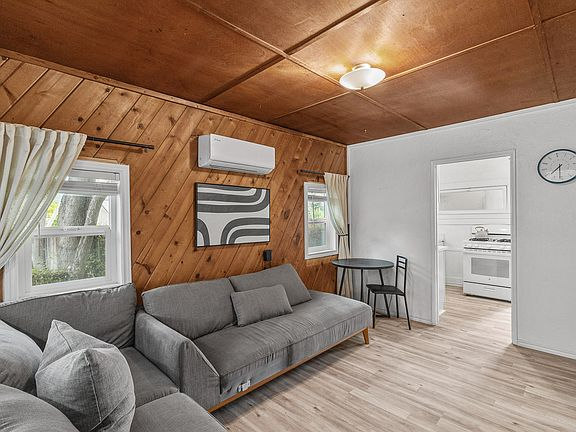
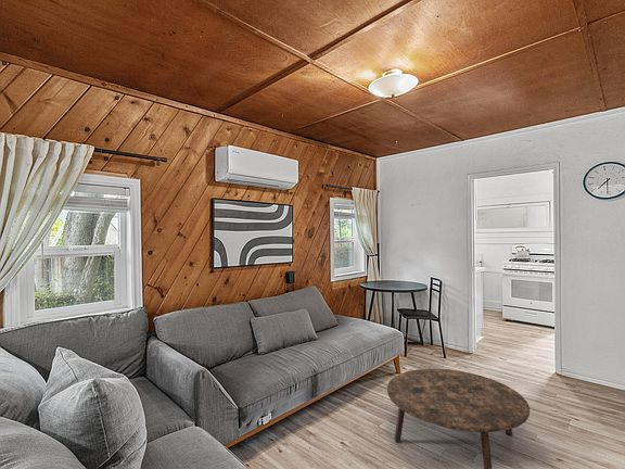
+ coffee table (454, 415)
